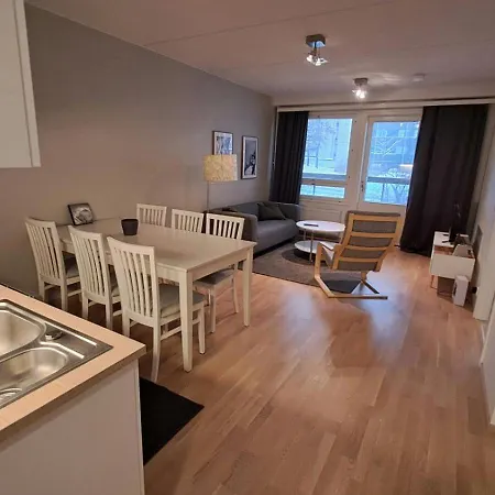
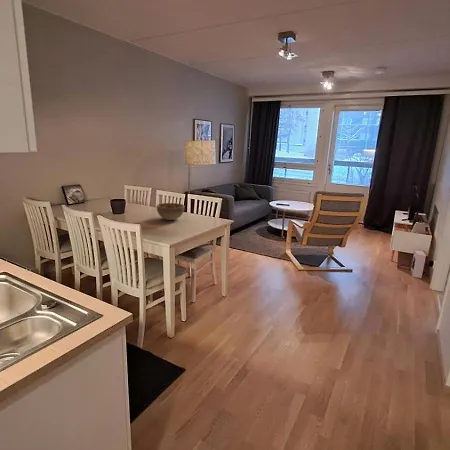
+ decorative bowl (170, 212)
